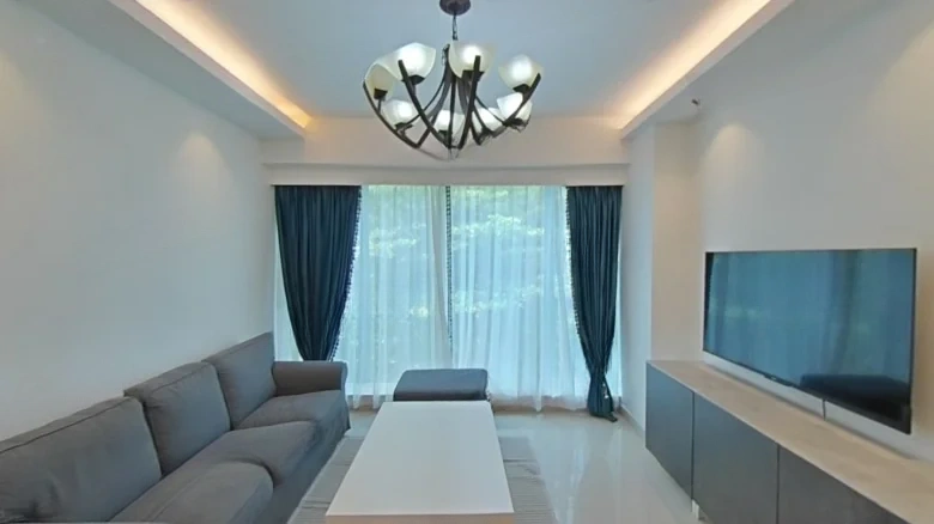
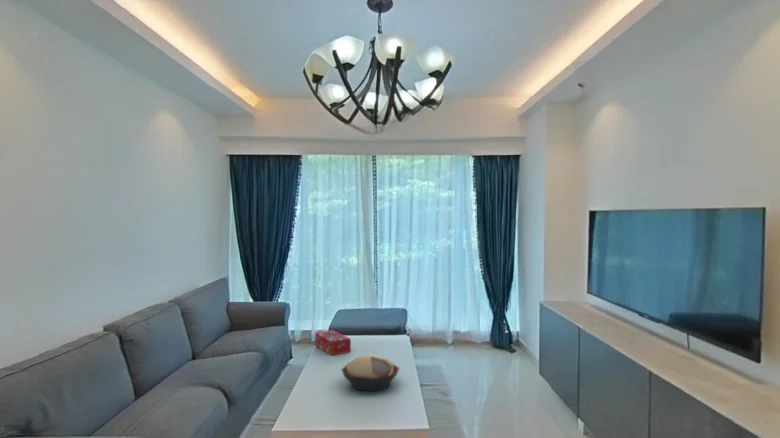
+ decorative bowl (370, 370)
+ tissue box (332, 342)
